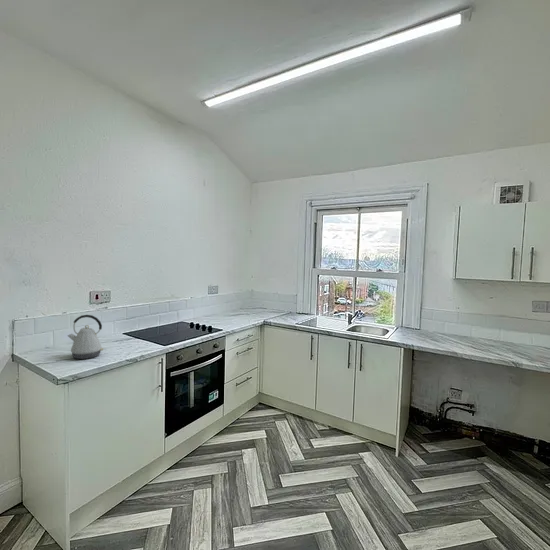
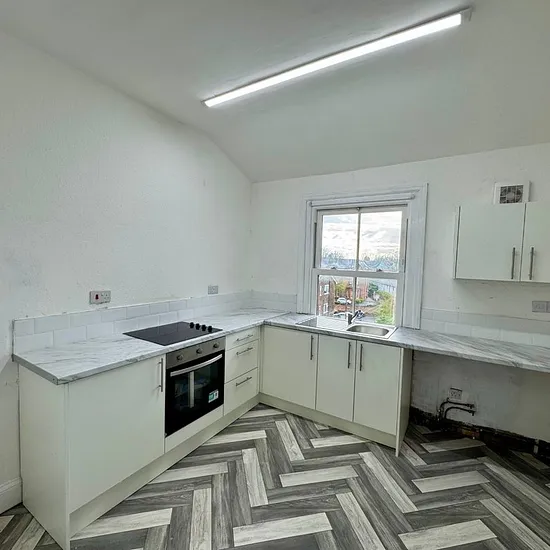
- kettle (85, 335)
